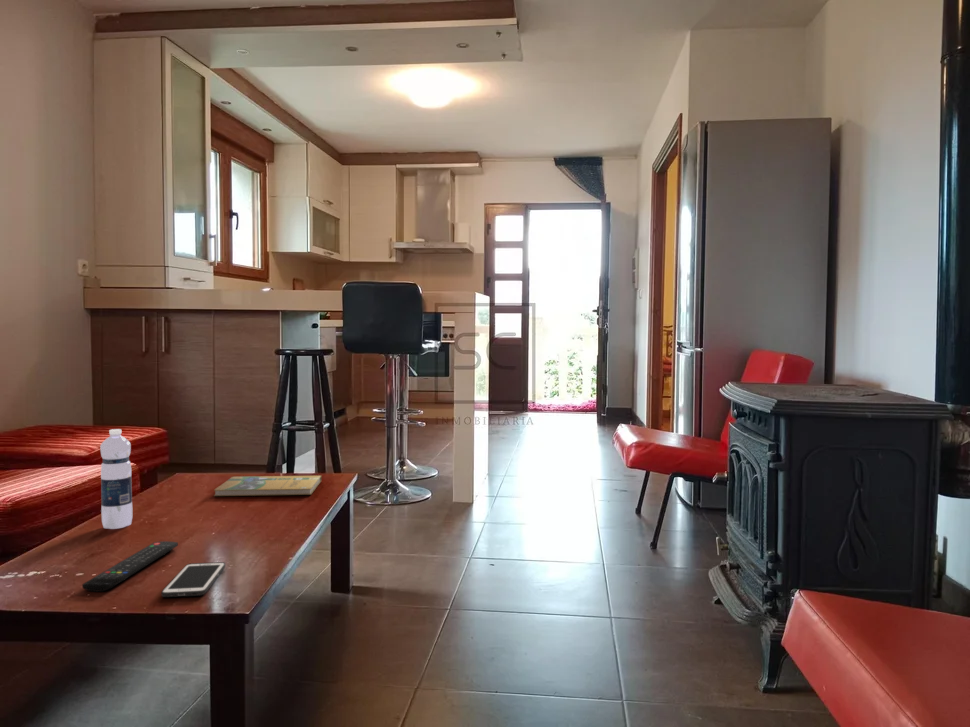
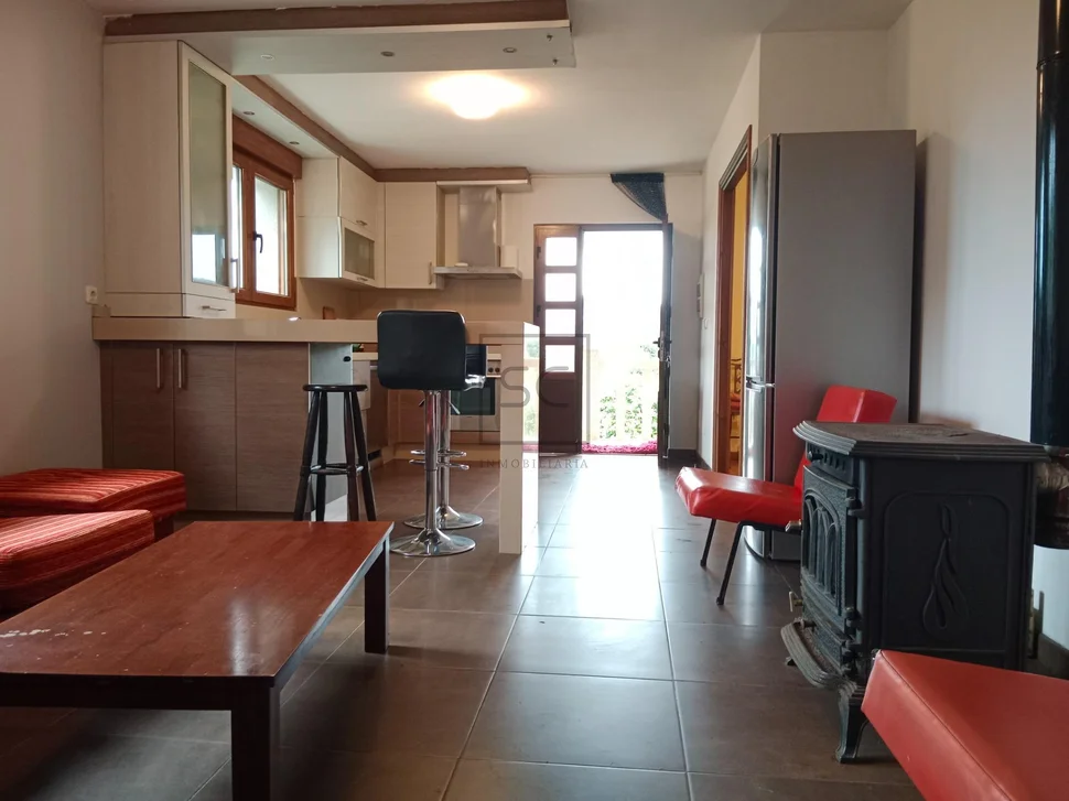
- booklet (270, 485)
- remote control (135, 564)
- cell phone (195, 578)
- water bottle (116, 478)
